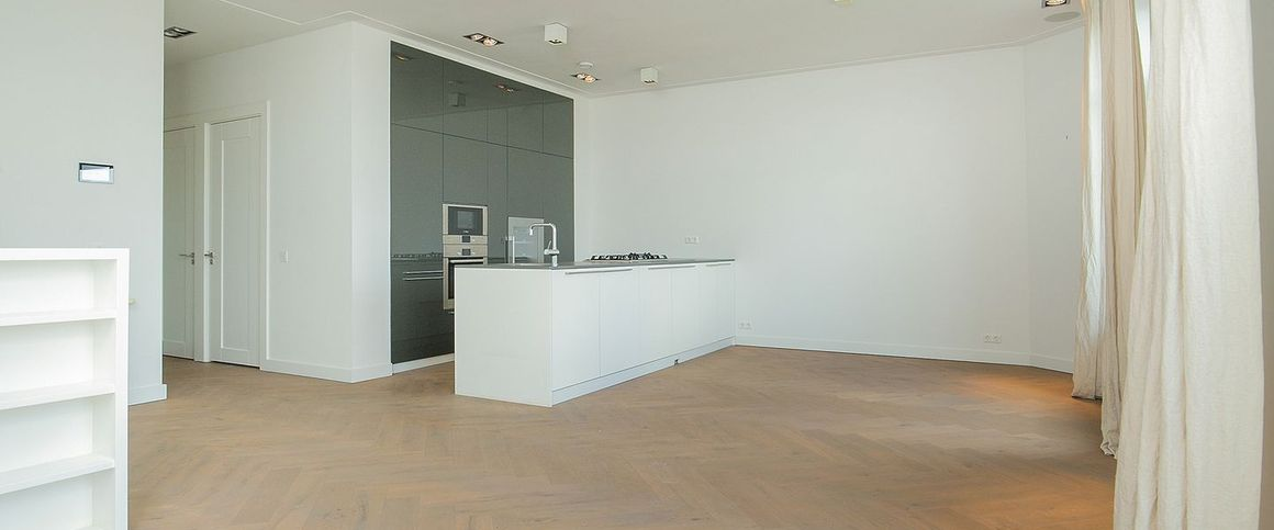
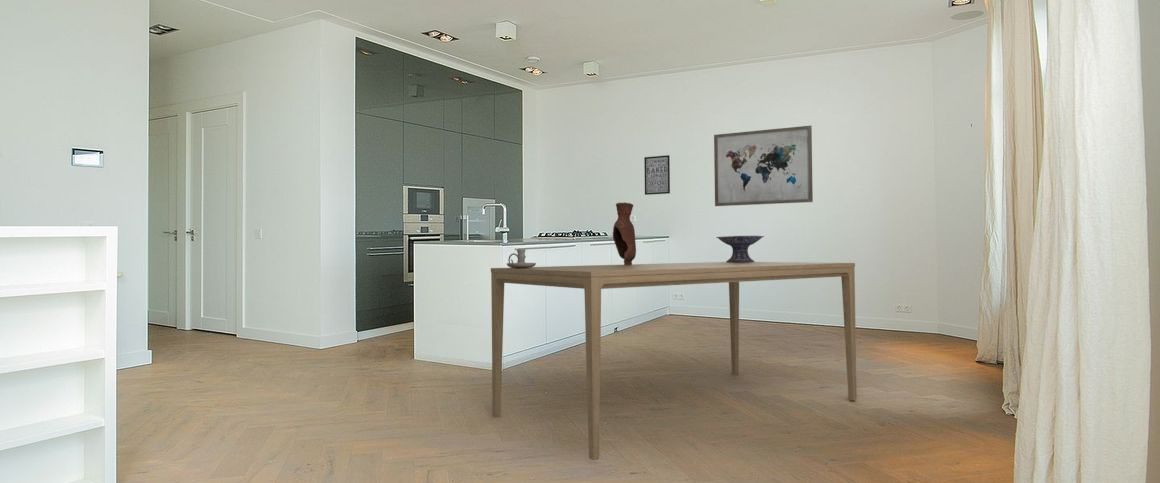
+ dining table (730, 332)
+ wall art (657, 175)
+ candle holder (519, 258)
+ vase (623, 233)
+ decorative bowl (740, 248)
+ wall art (761, 167)
